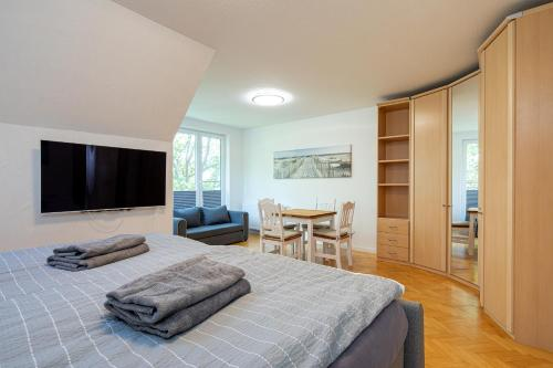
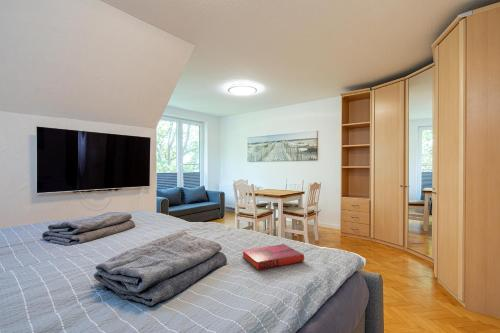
+ hardback book (272, 255)
